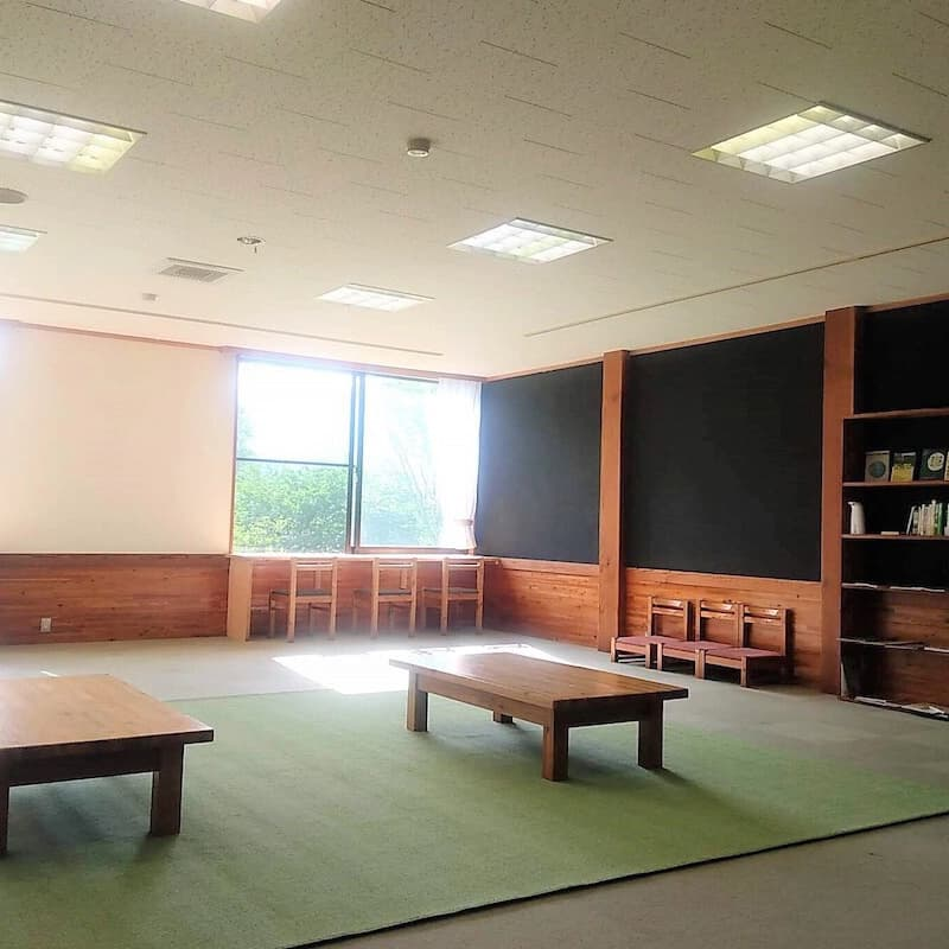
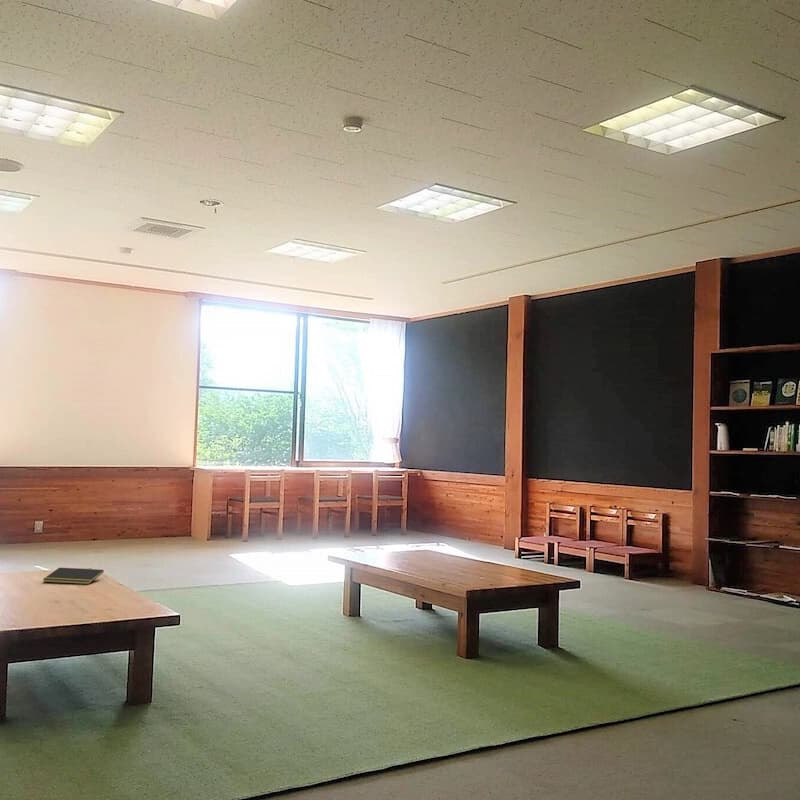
+ notepad (73, 575)
